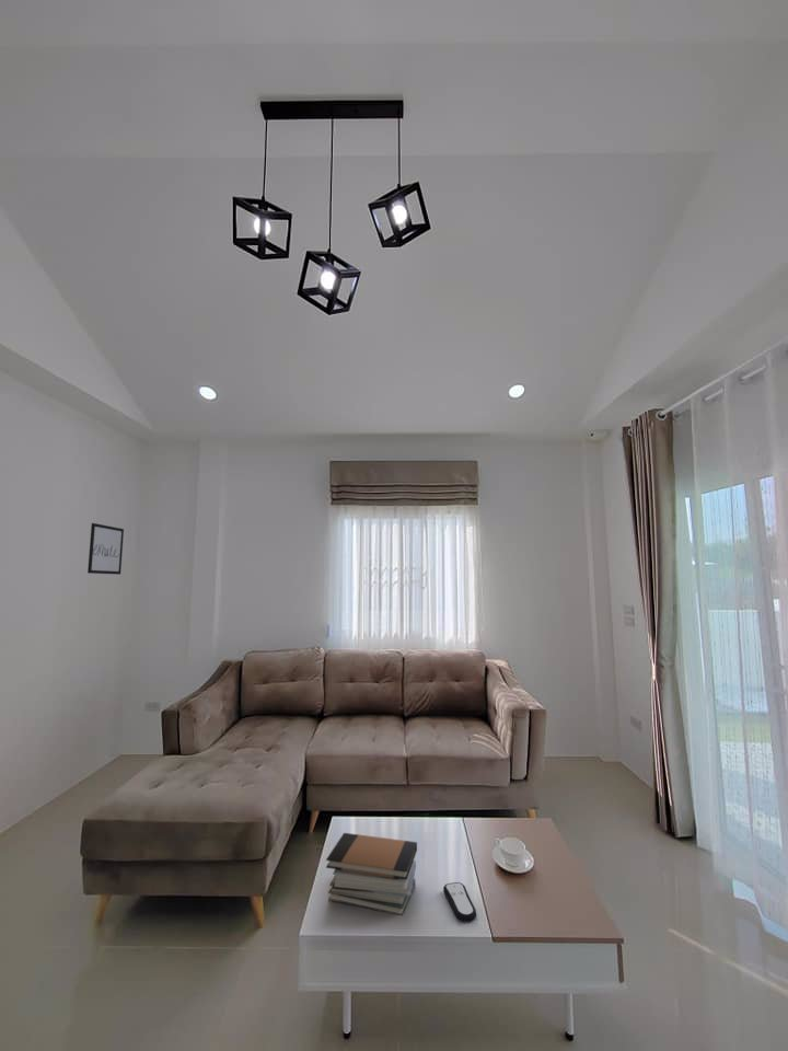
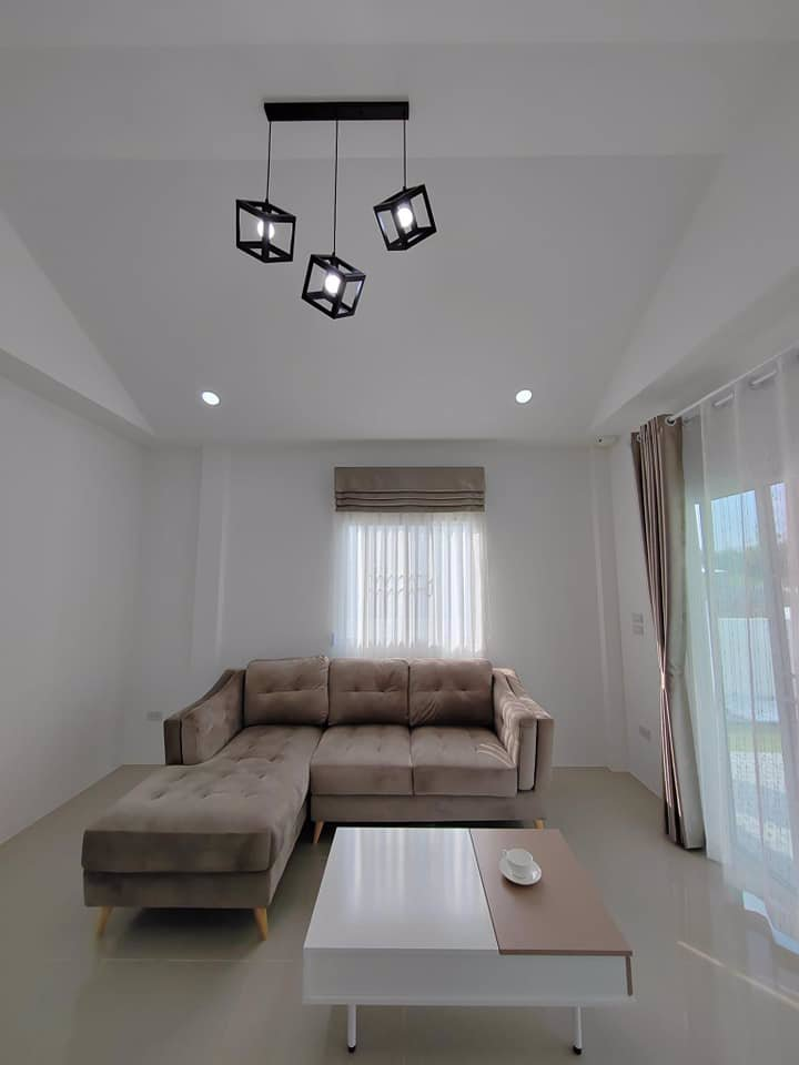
- book stack (373, 871)
- remote control (460, 900)
- wall art (106, 550)
